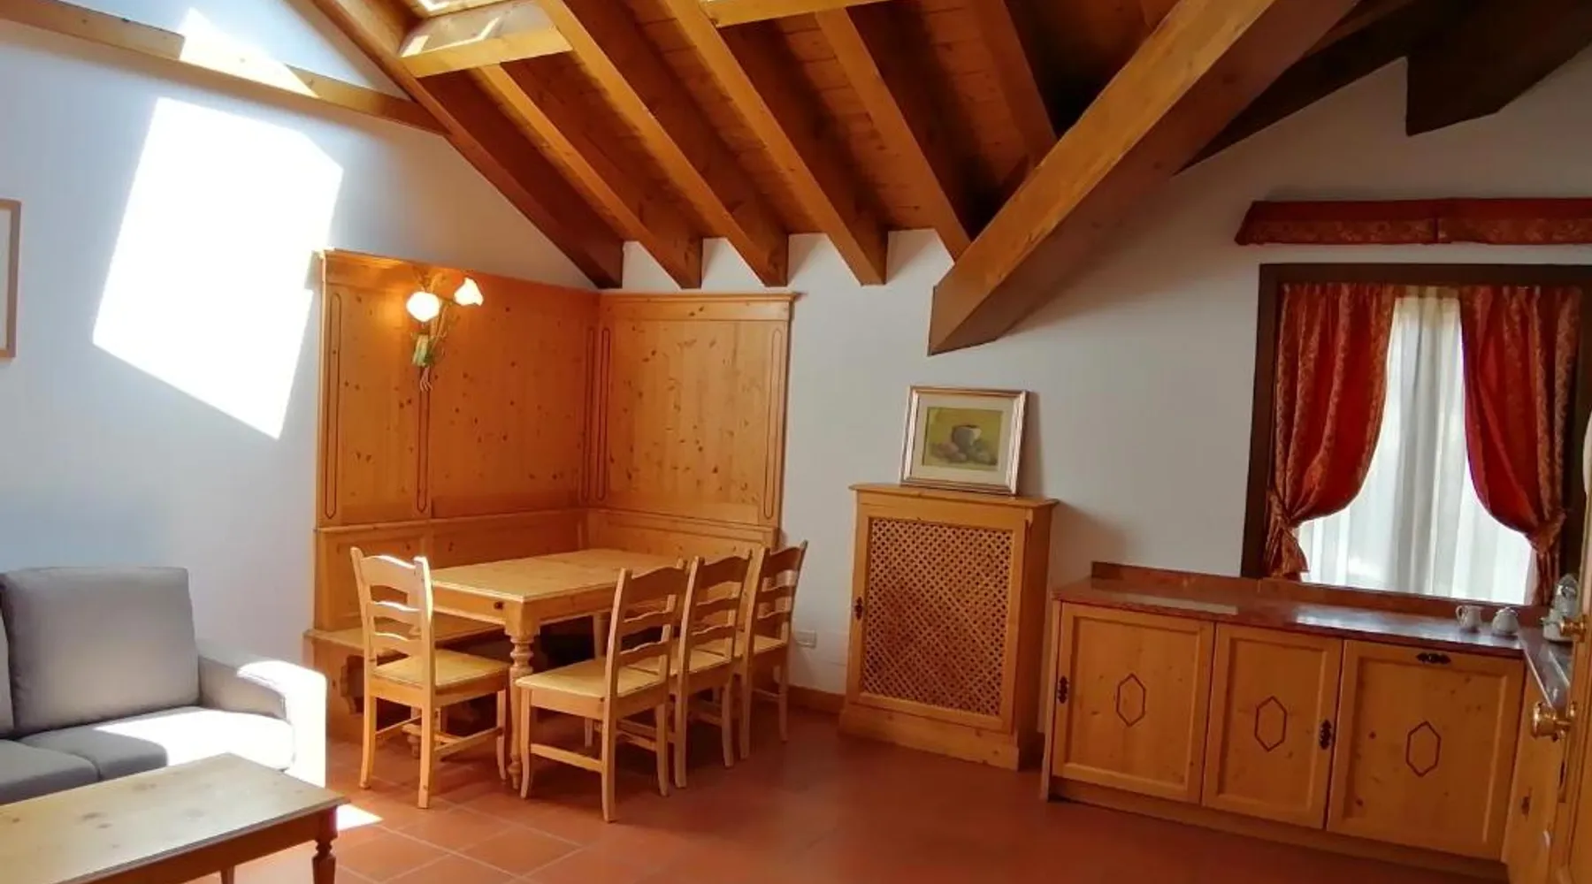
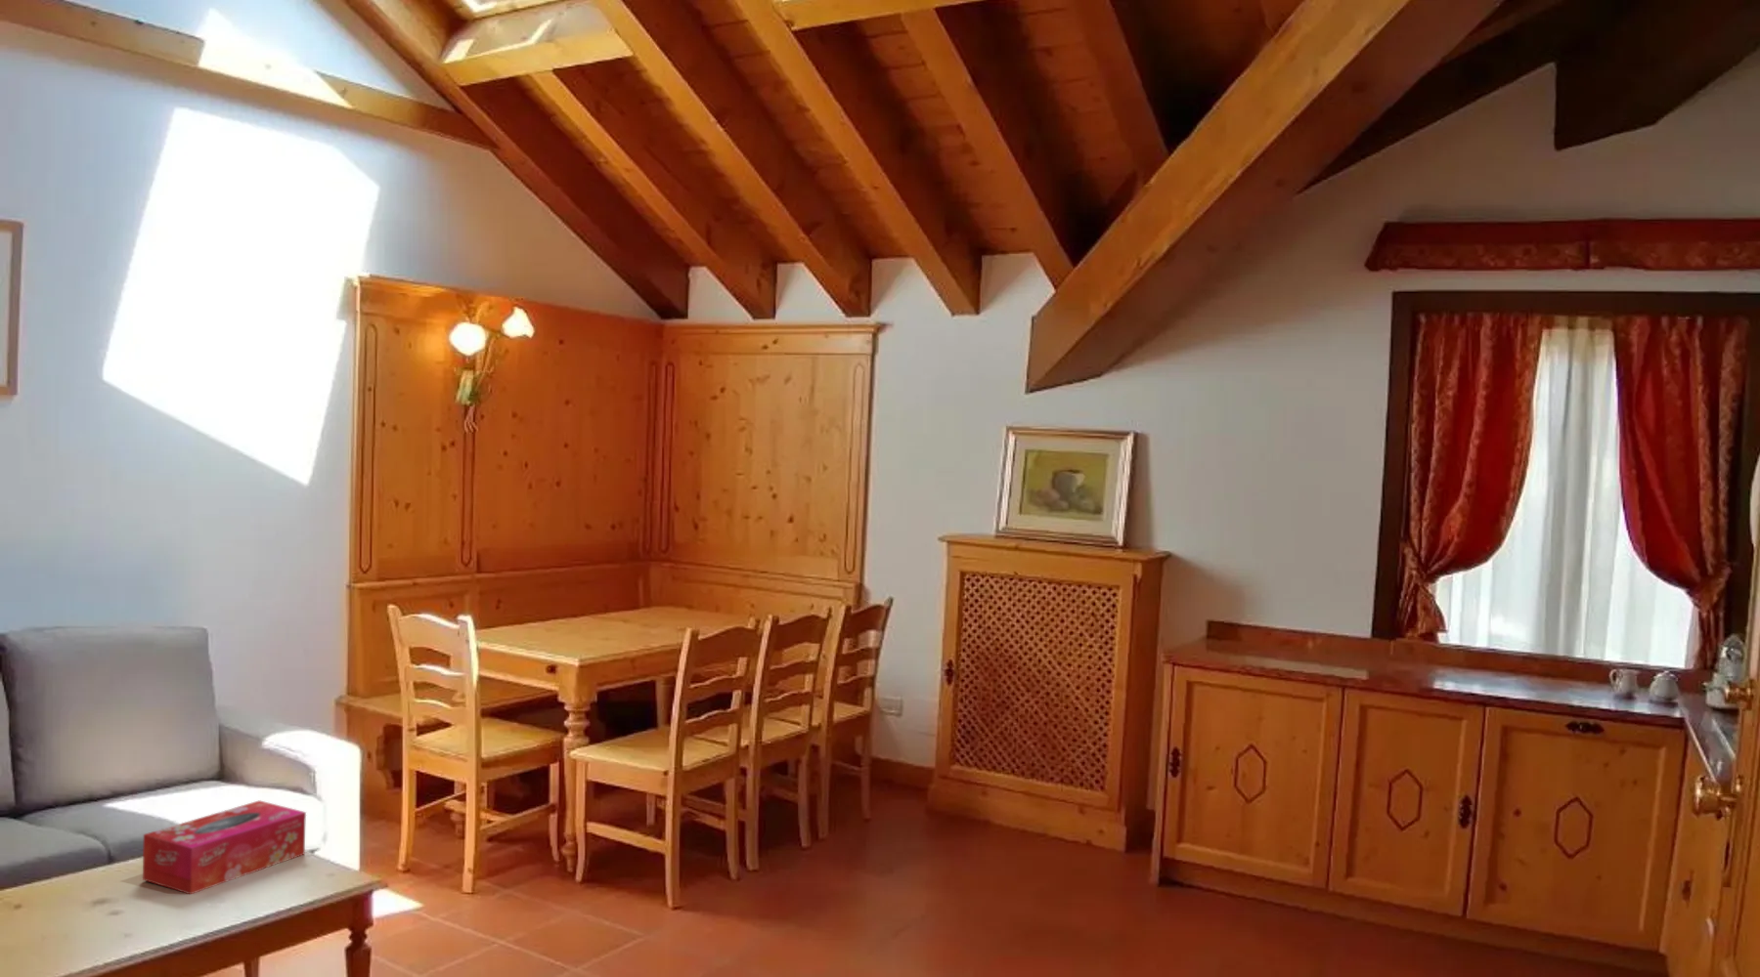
+ tissue box (226, 845)
